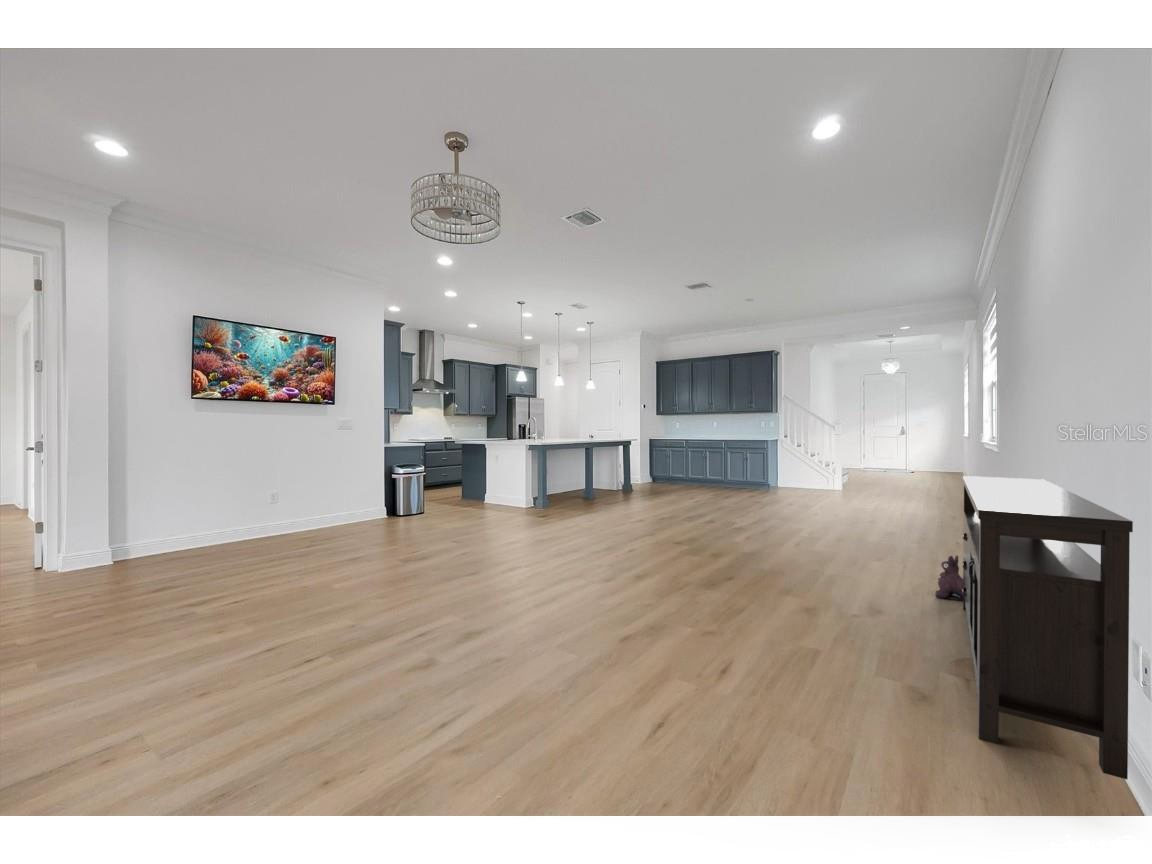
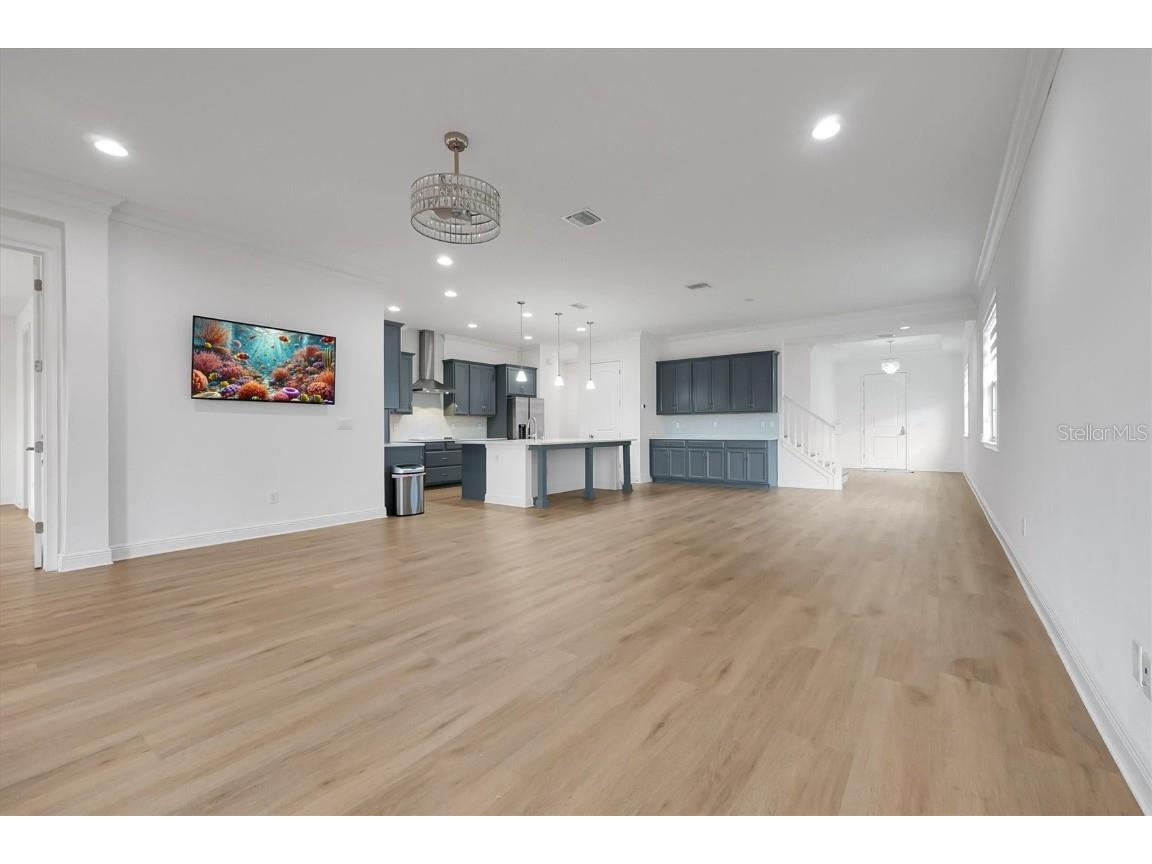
- media console (1017, 577)
- plush toy (957, 577)
